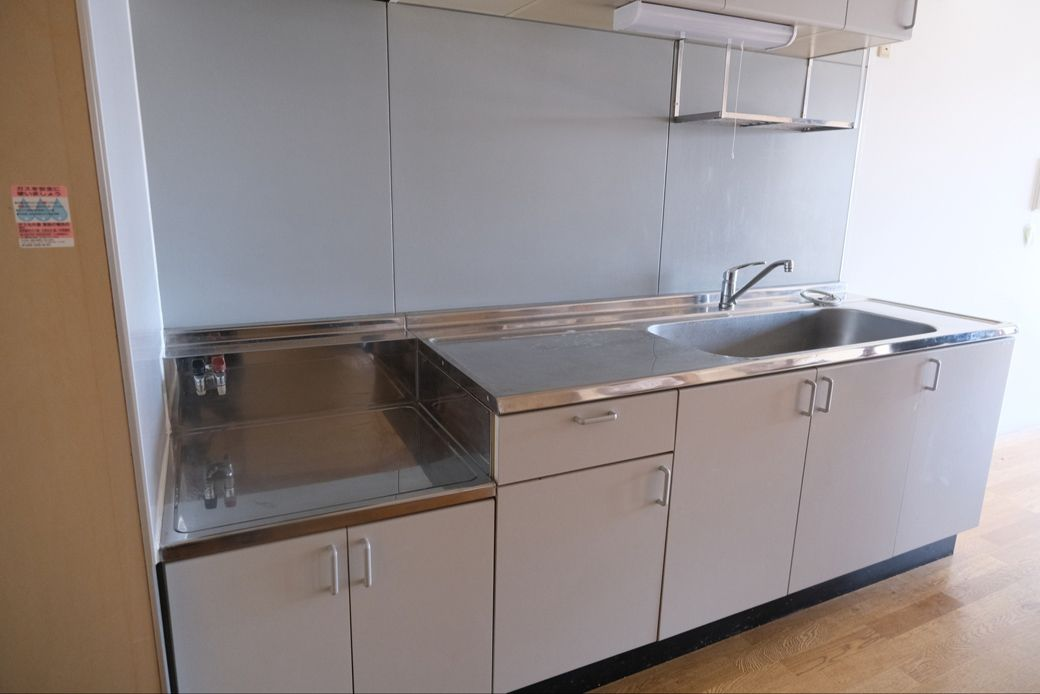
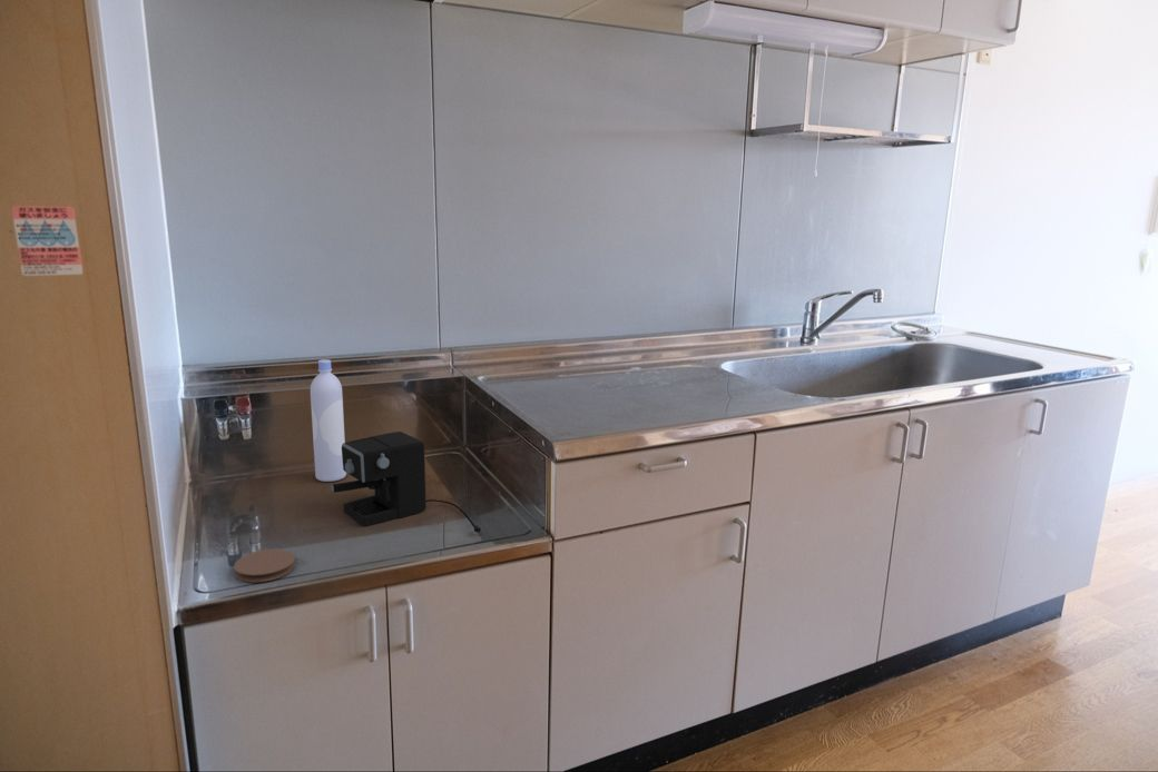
+ coaster (265, 564)
+ coffee maker (406, 486)
+ bottle (327, 419)
